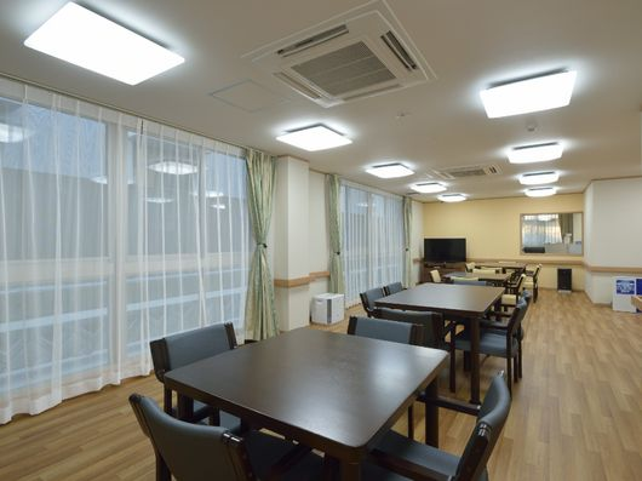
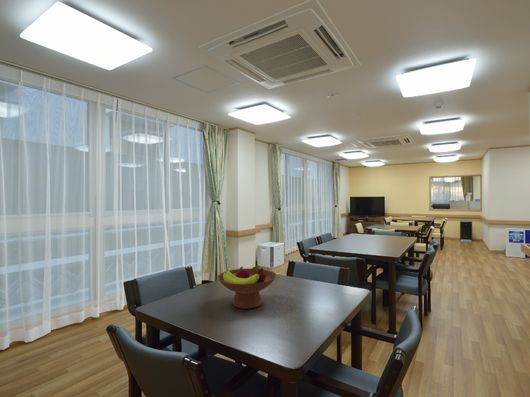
+ fruit bowl (247, 284)
